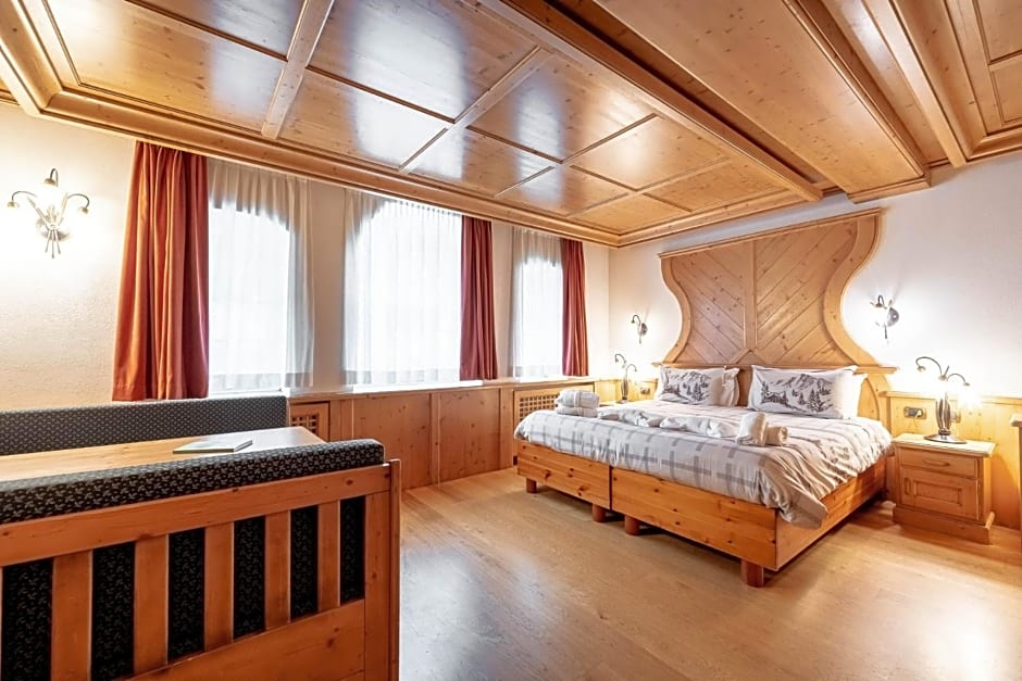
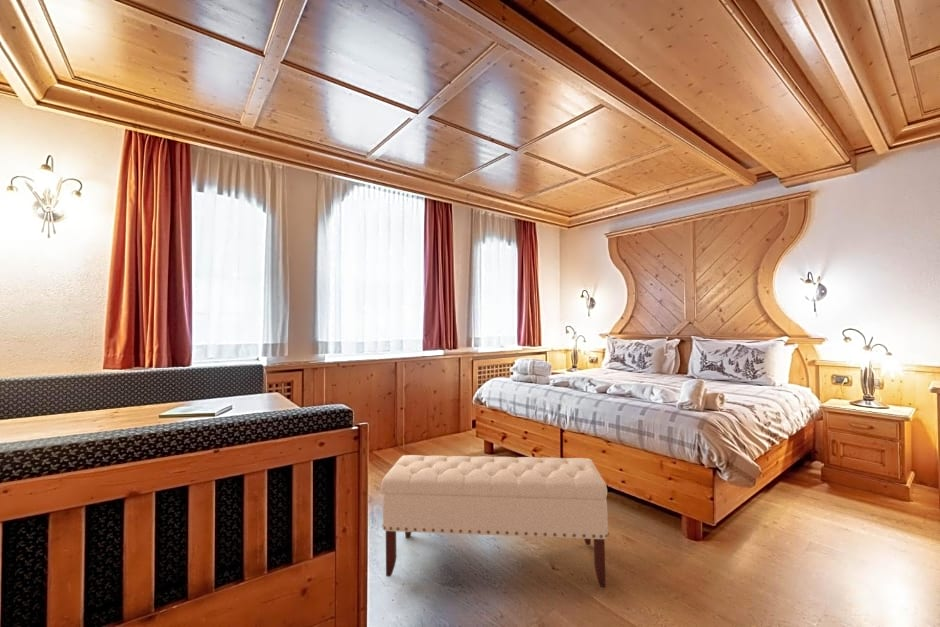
+ bench (493, 512)
